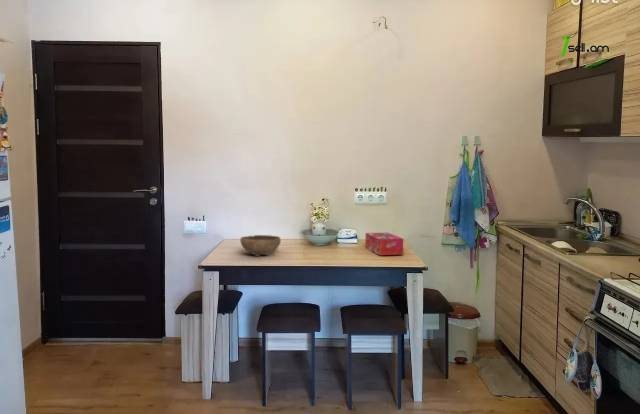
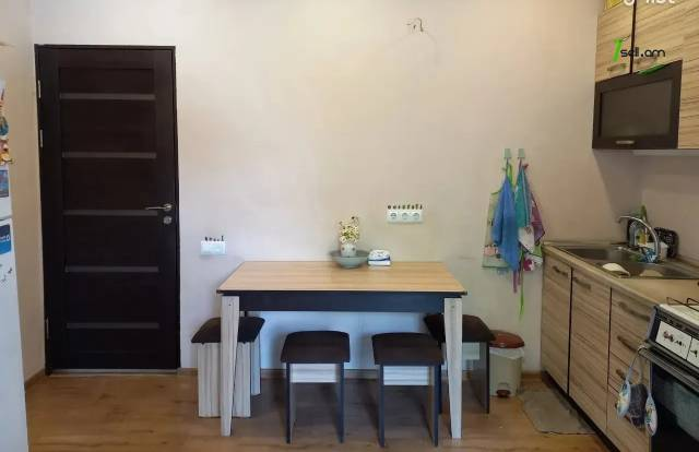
- tissue box (383, 243)
- bowl (260, 245)
